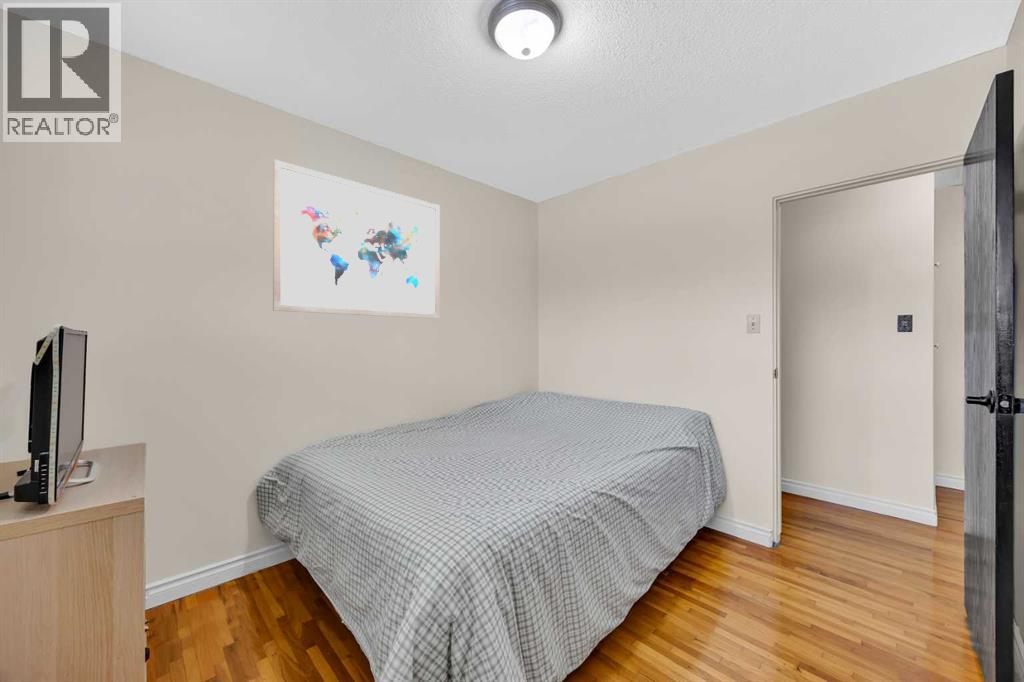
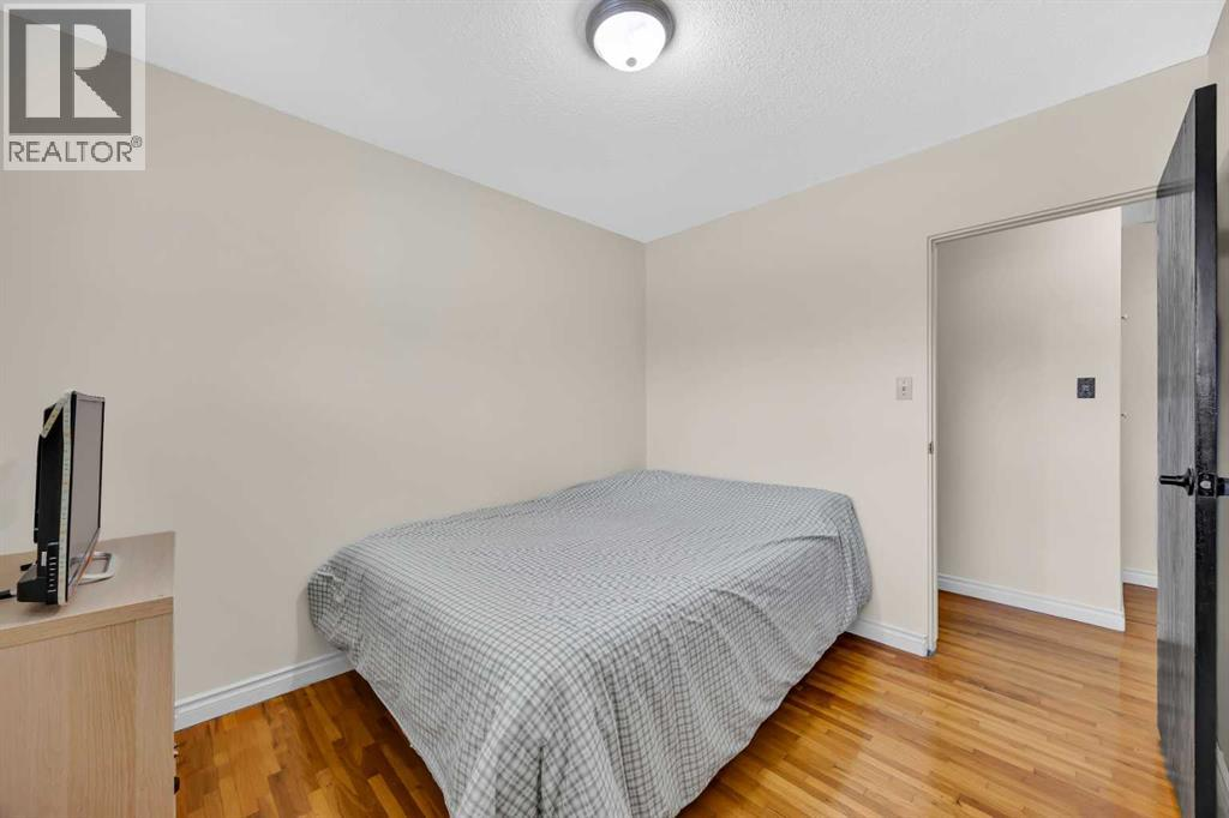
- wall art (368, 250)
